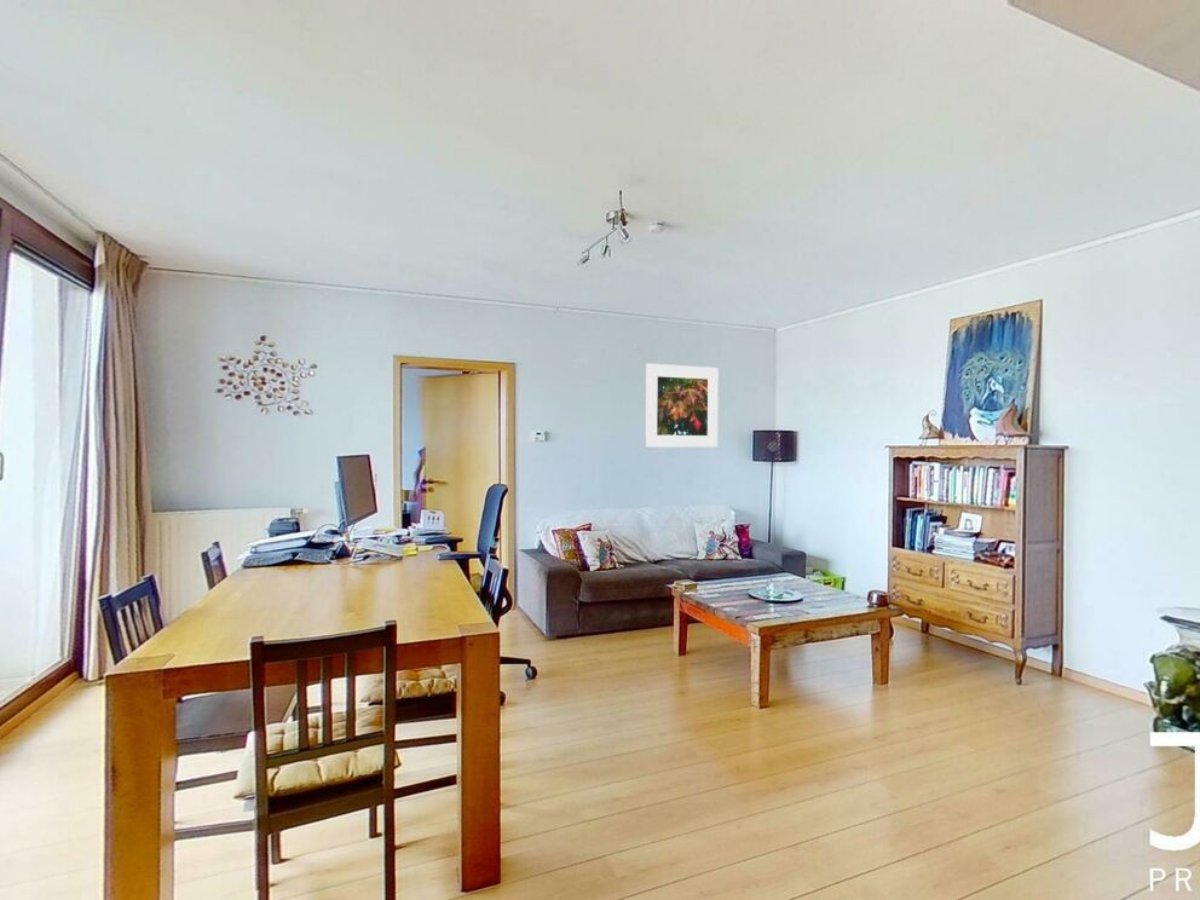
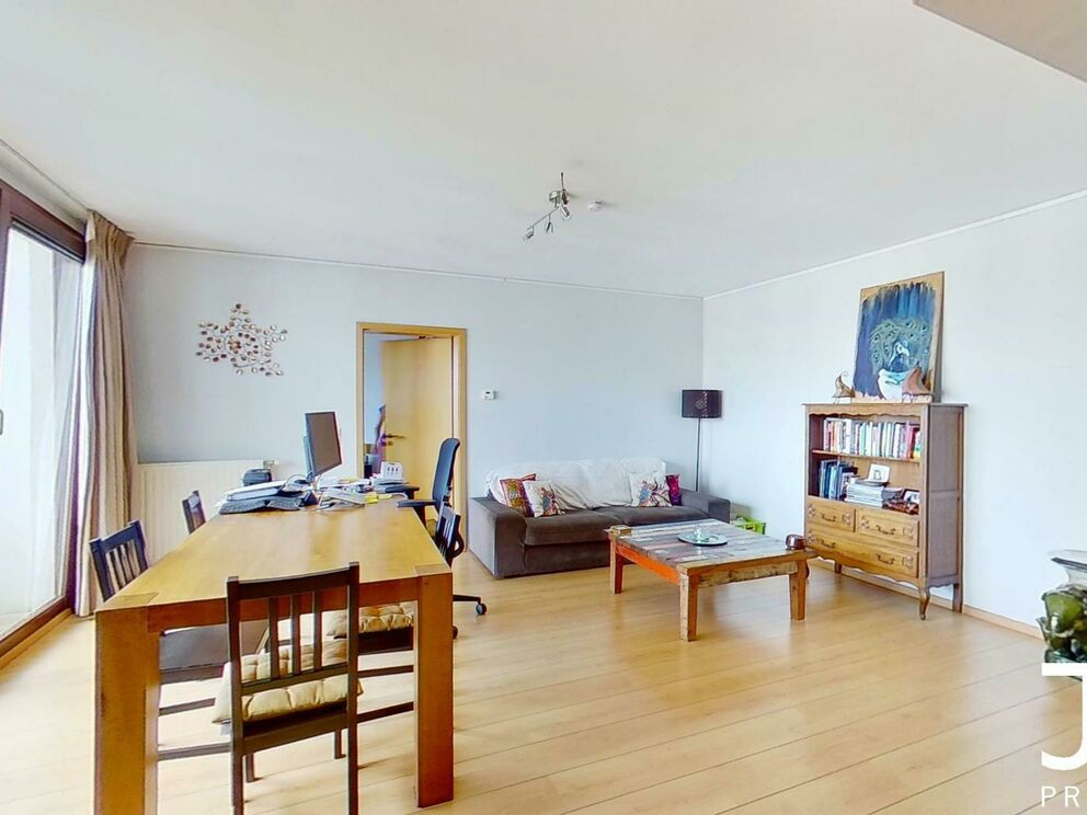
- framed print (682, 406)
